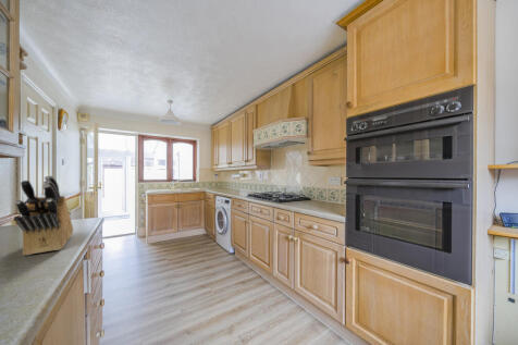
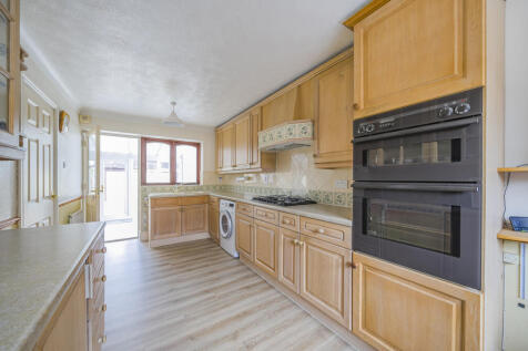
- knife block (48, 211)
